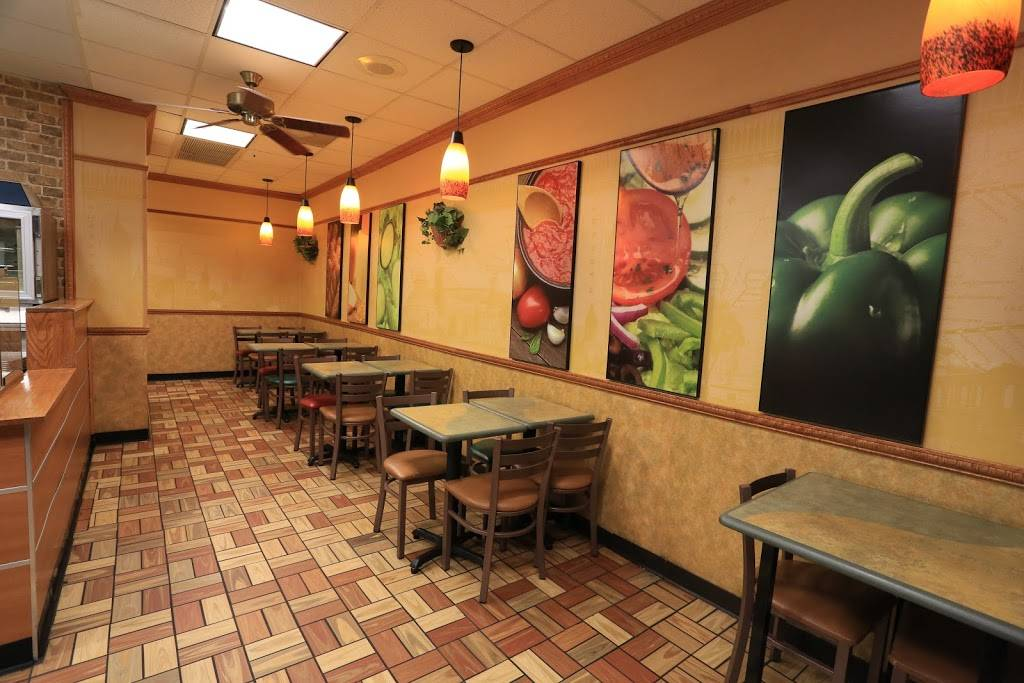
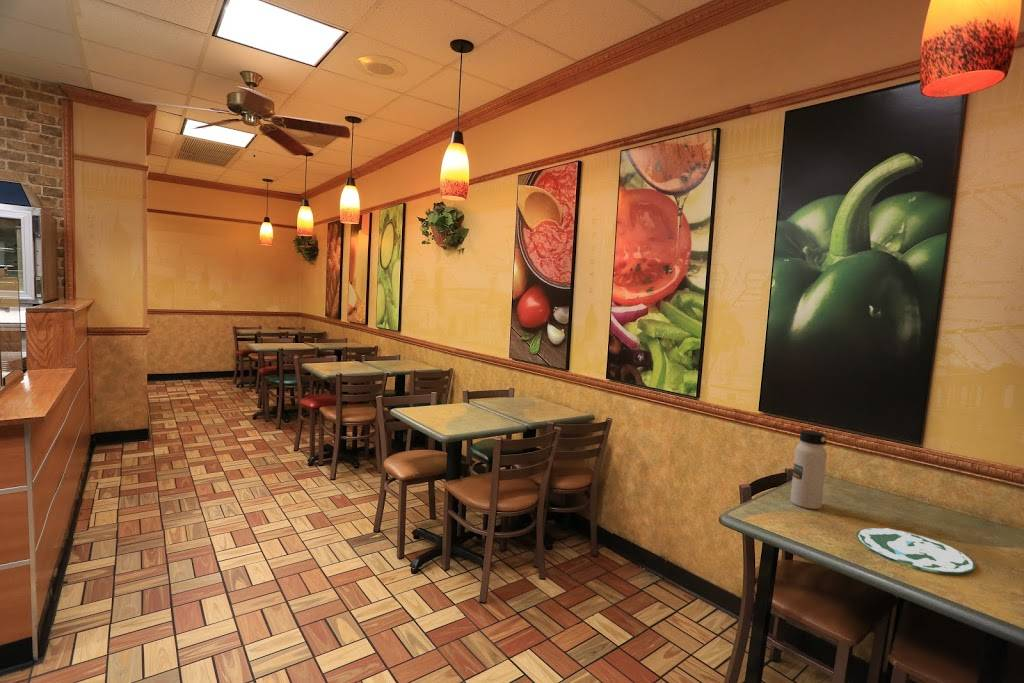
+ plate (913, 544)
+ water bottle (809, 468)
